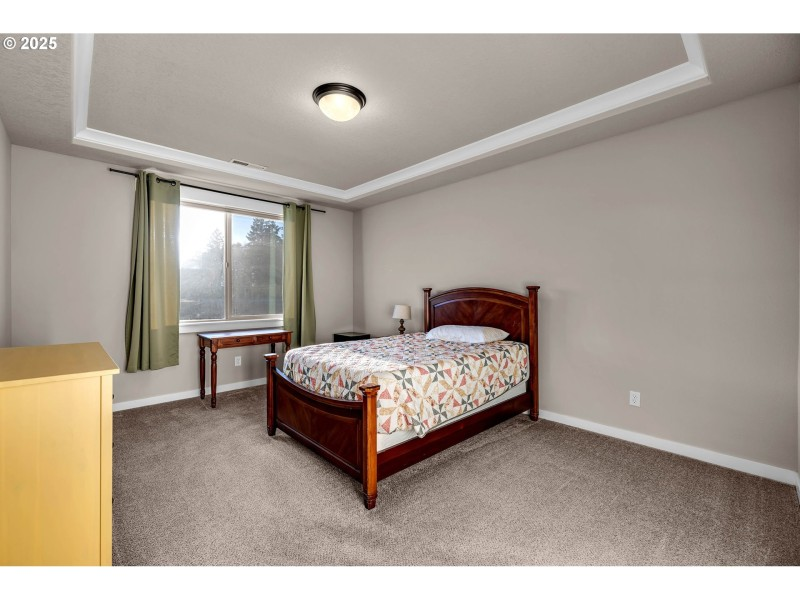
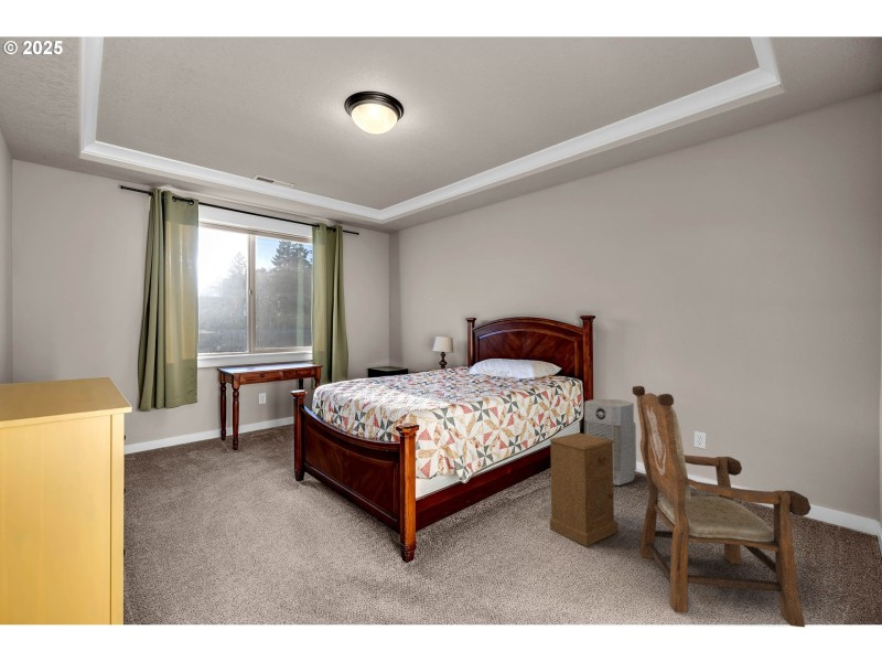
+ armchair (704, 485)
+ air purifier (610, 438)
+ nightstand (582, 484)
